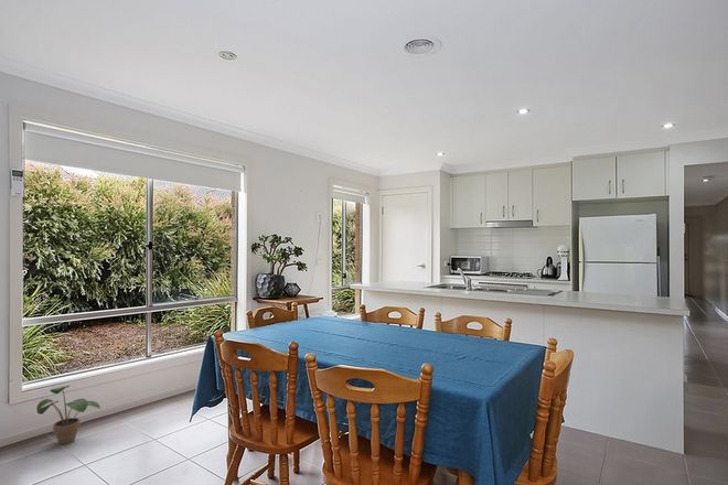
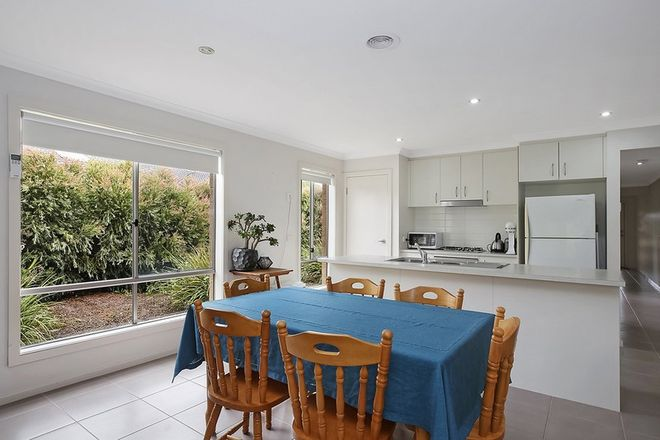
- potted plant (66, 414)
